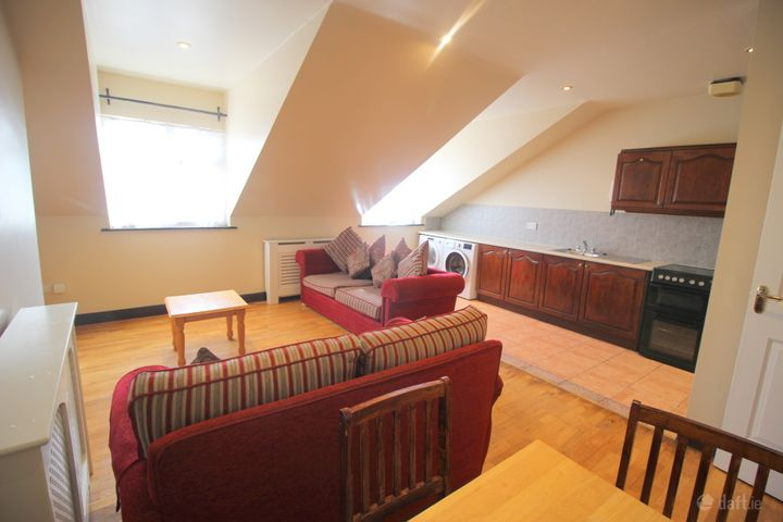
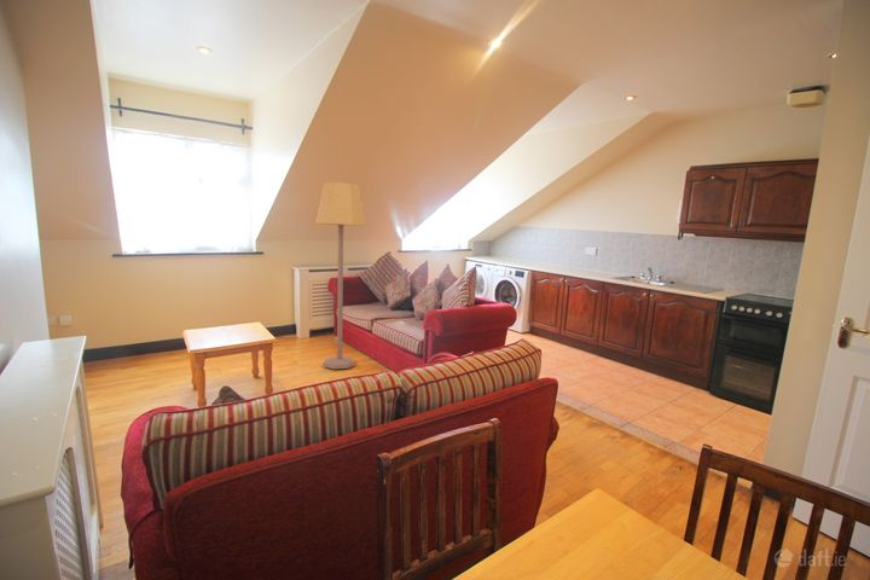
+ lamp (340, 277)
